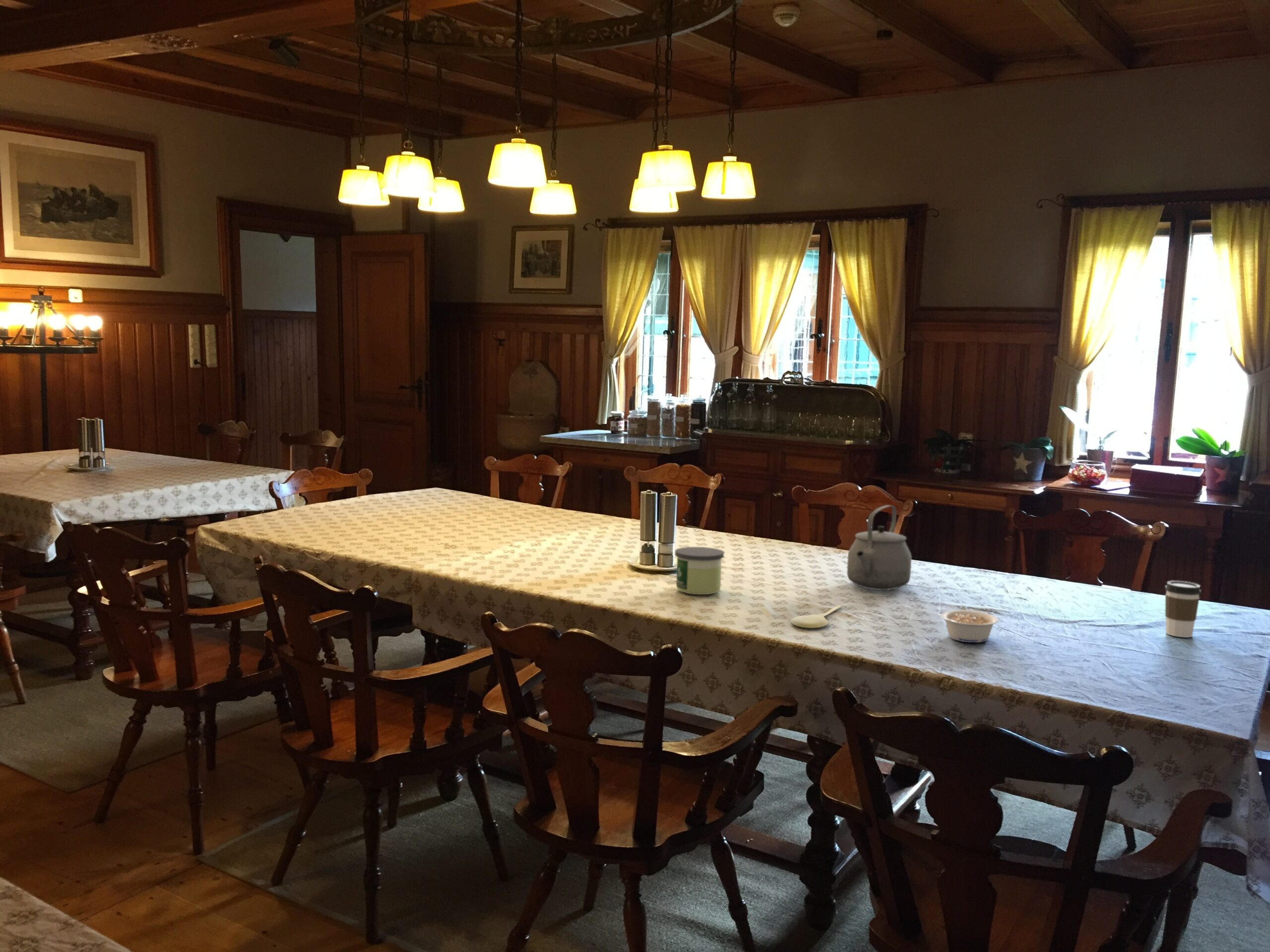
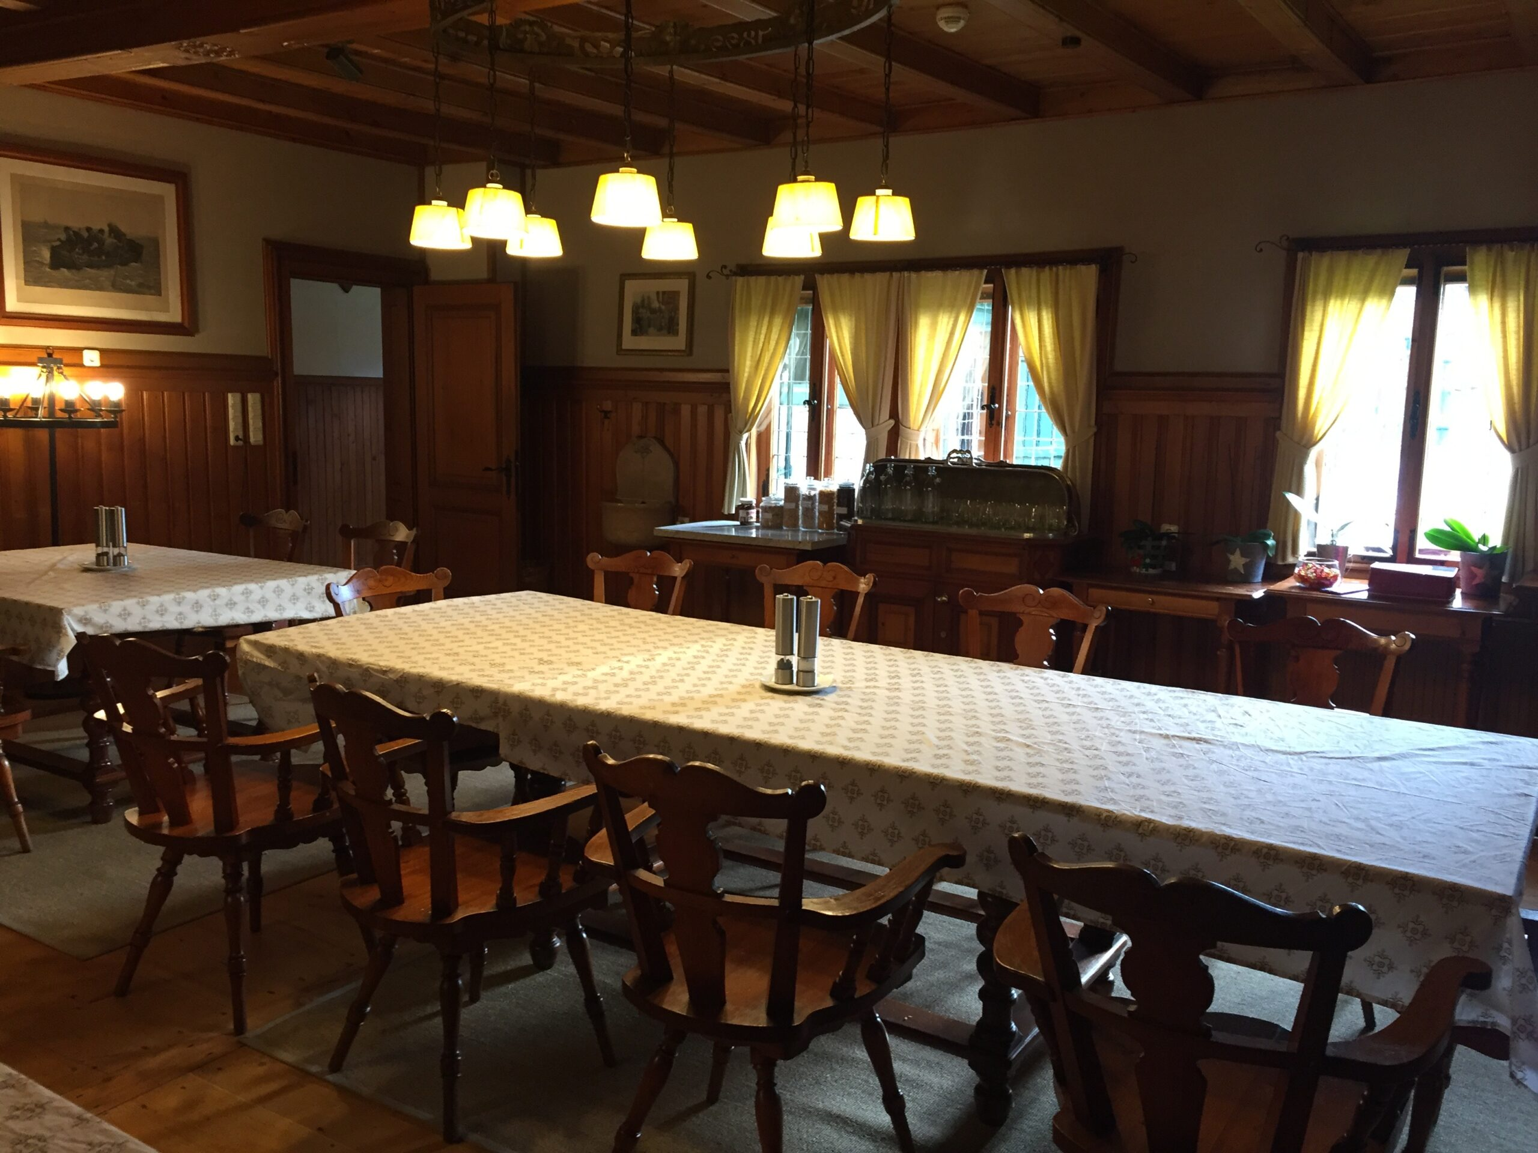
- spoon (821, 615)
- coffee cup (1181, 609)
- candle (698, 571)
- tea kettle (876, 548)
- legume (968, 625)
